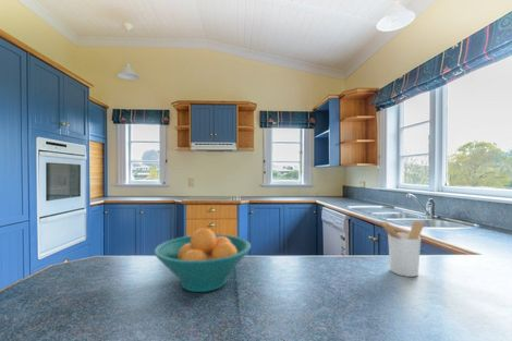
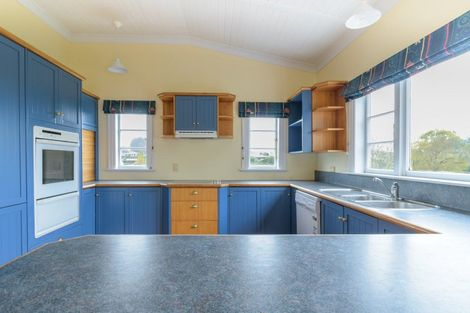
- utensil holder (398, 245)
- fruit bowl (204, 255)
